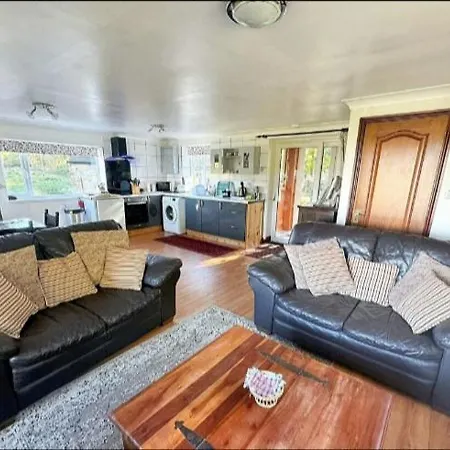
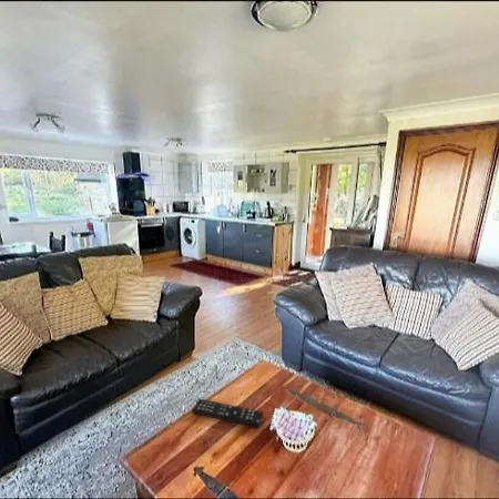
+ remote control (227, 411)
